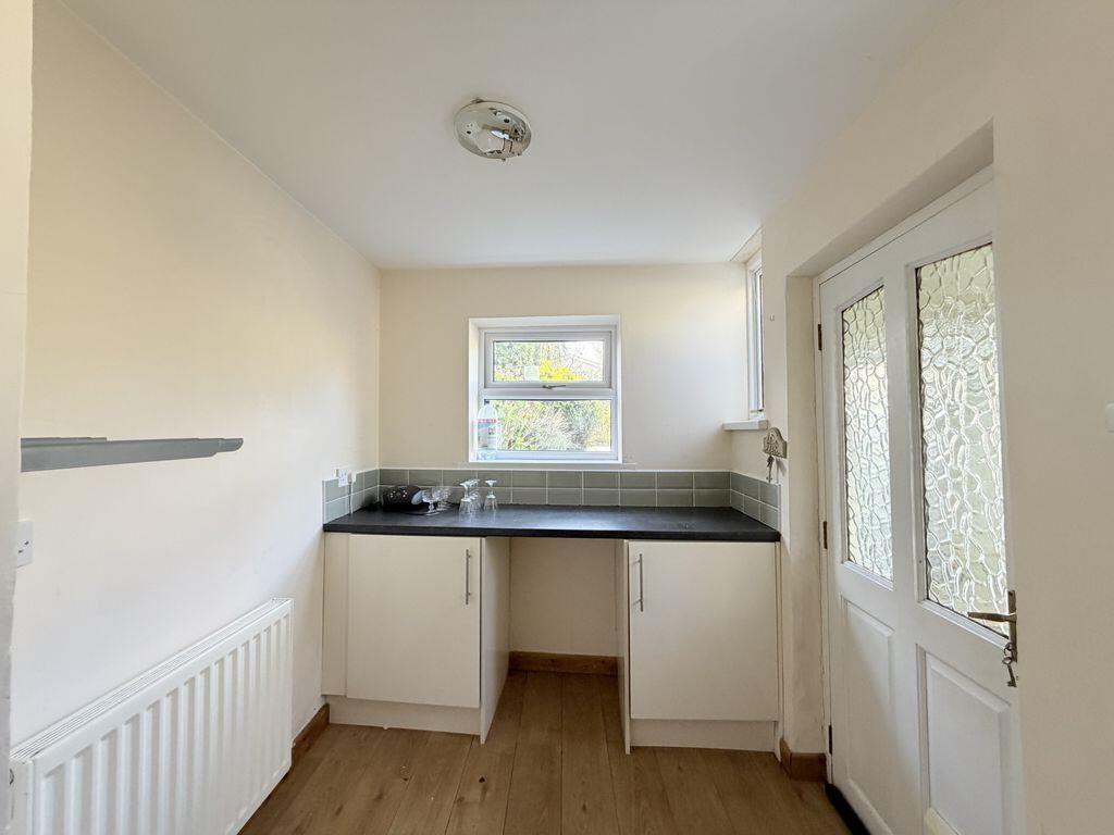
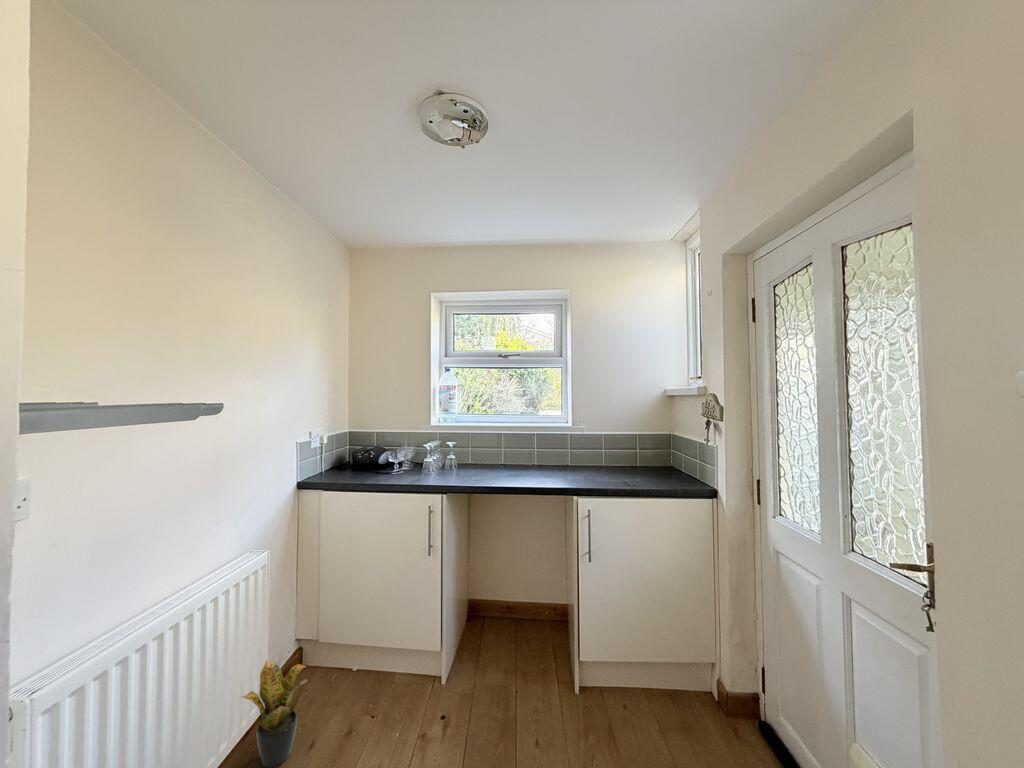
+ potted plant (280, 704)
